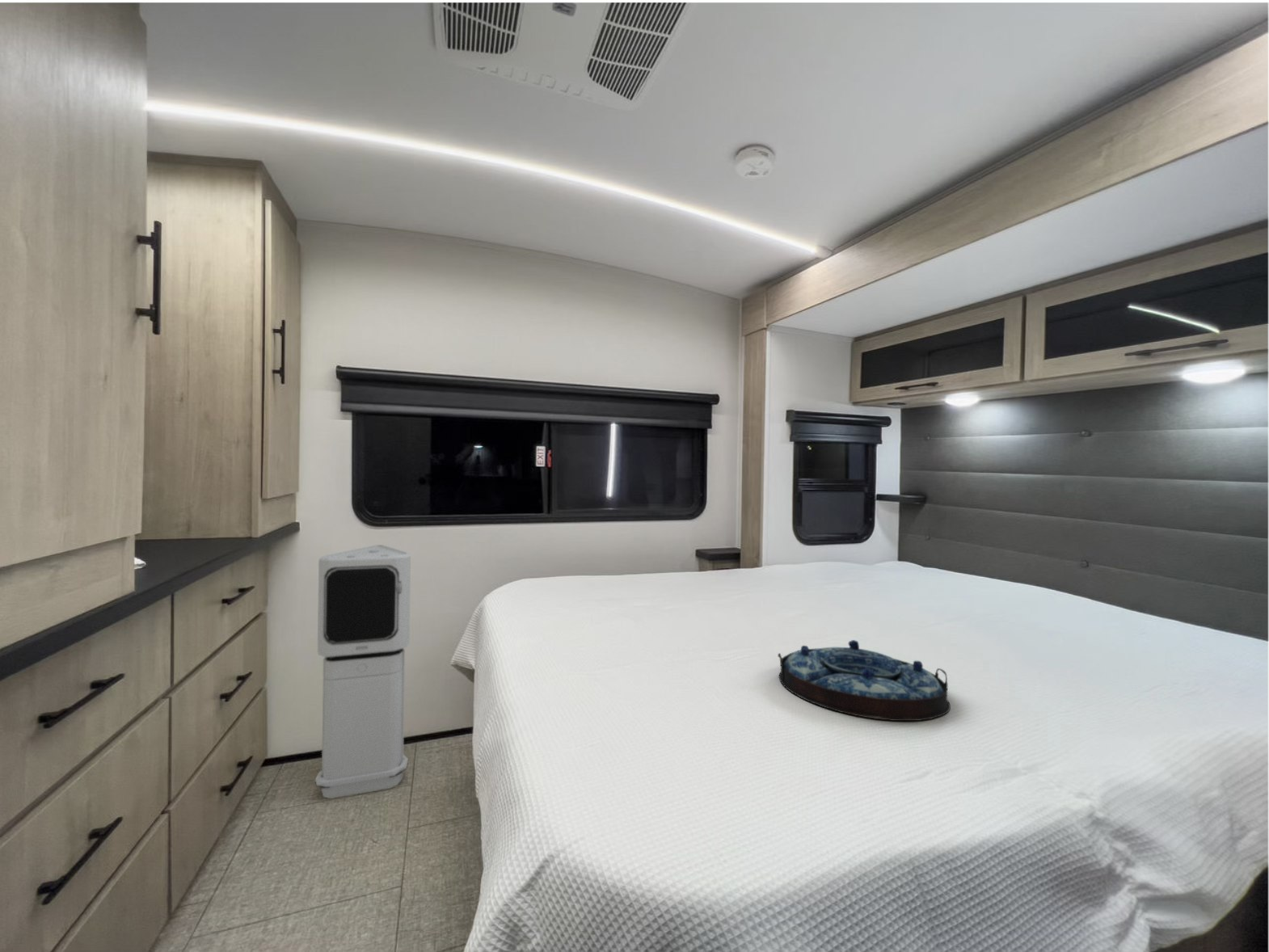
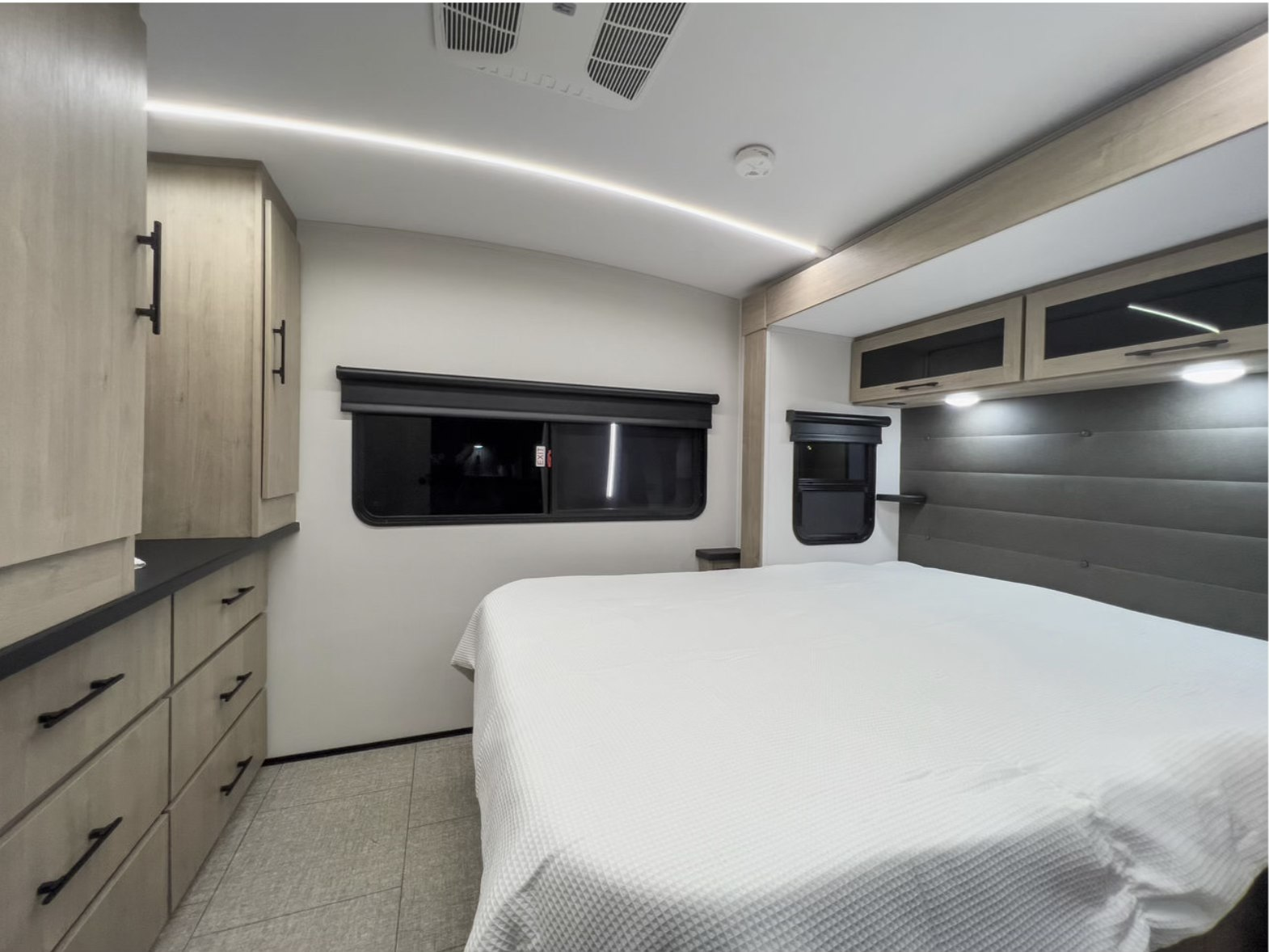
- serving tray (858, 670)
- air purifier (370, 660)
